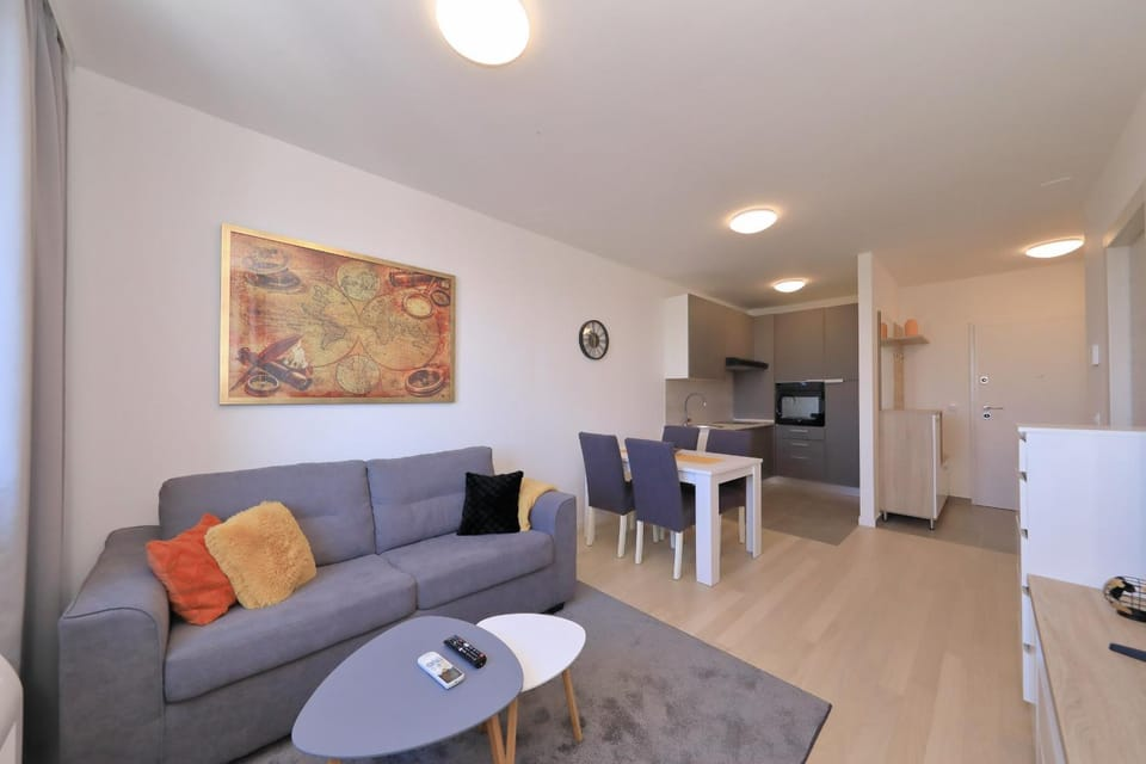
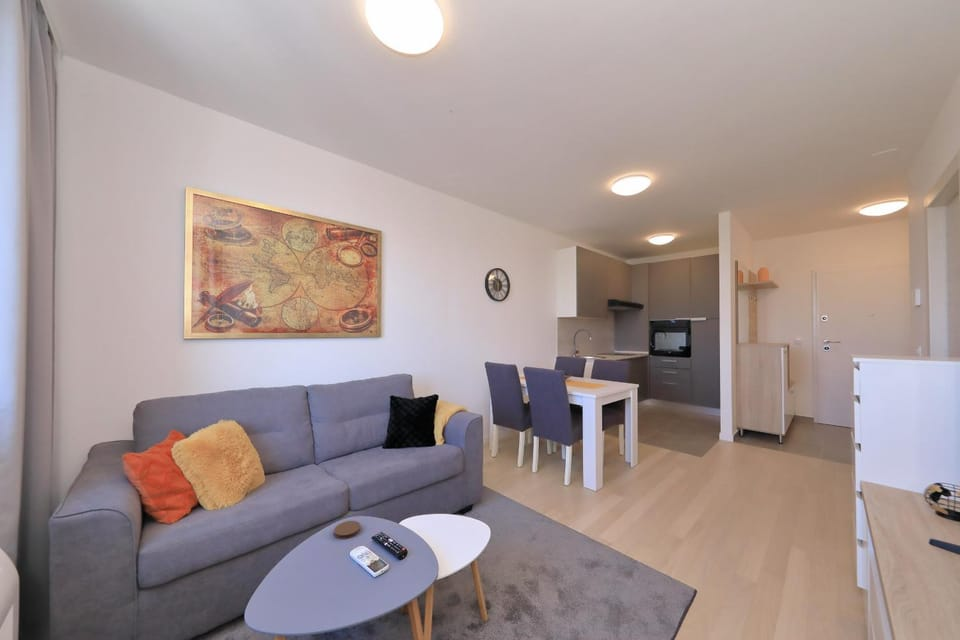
+ coaster (347, 529)
